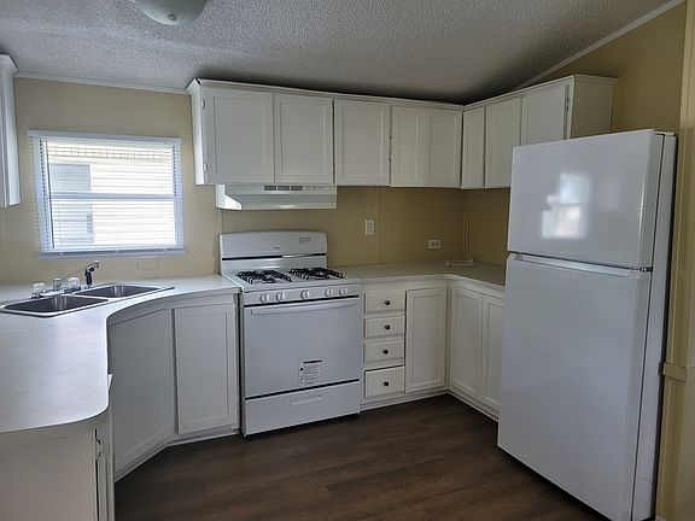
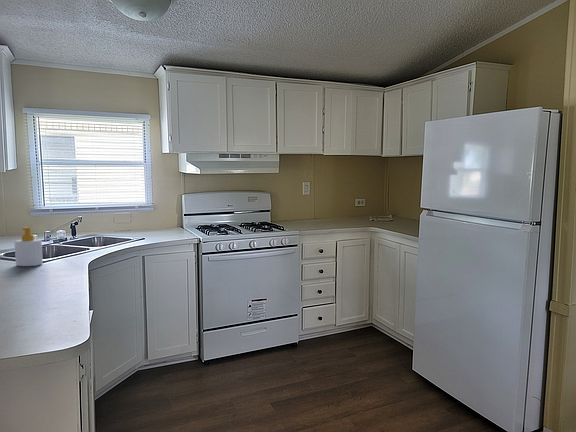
+ soap bottle (28, 246)
